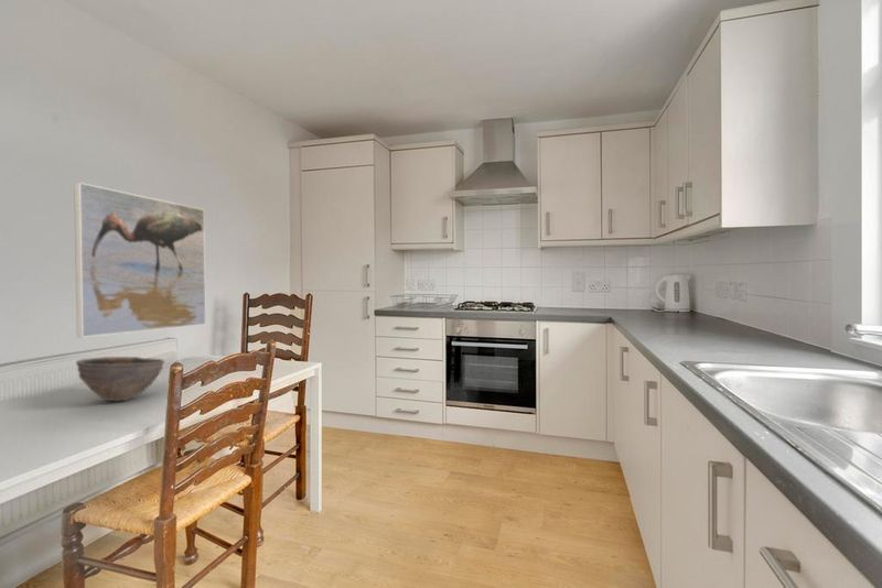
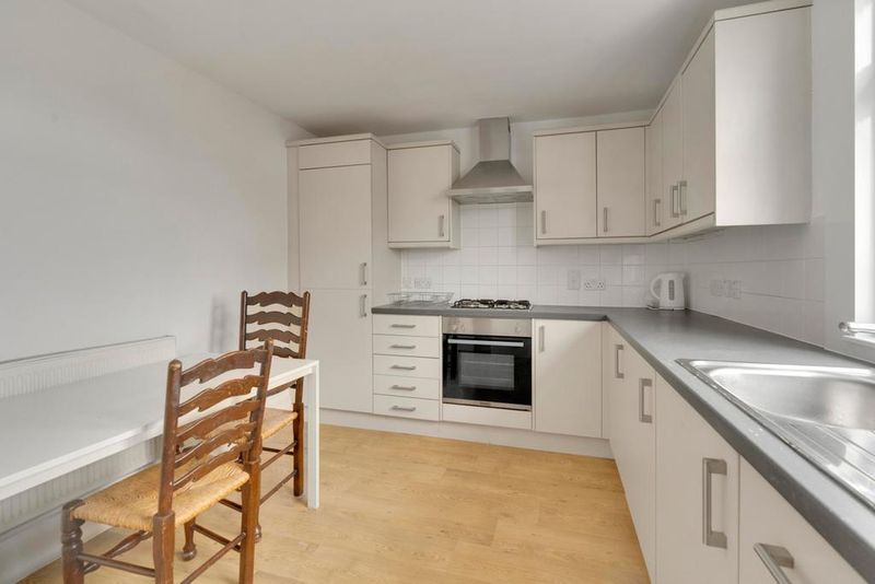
- bowl (122, 378)
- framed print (149, 263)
